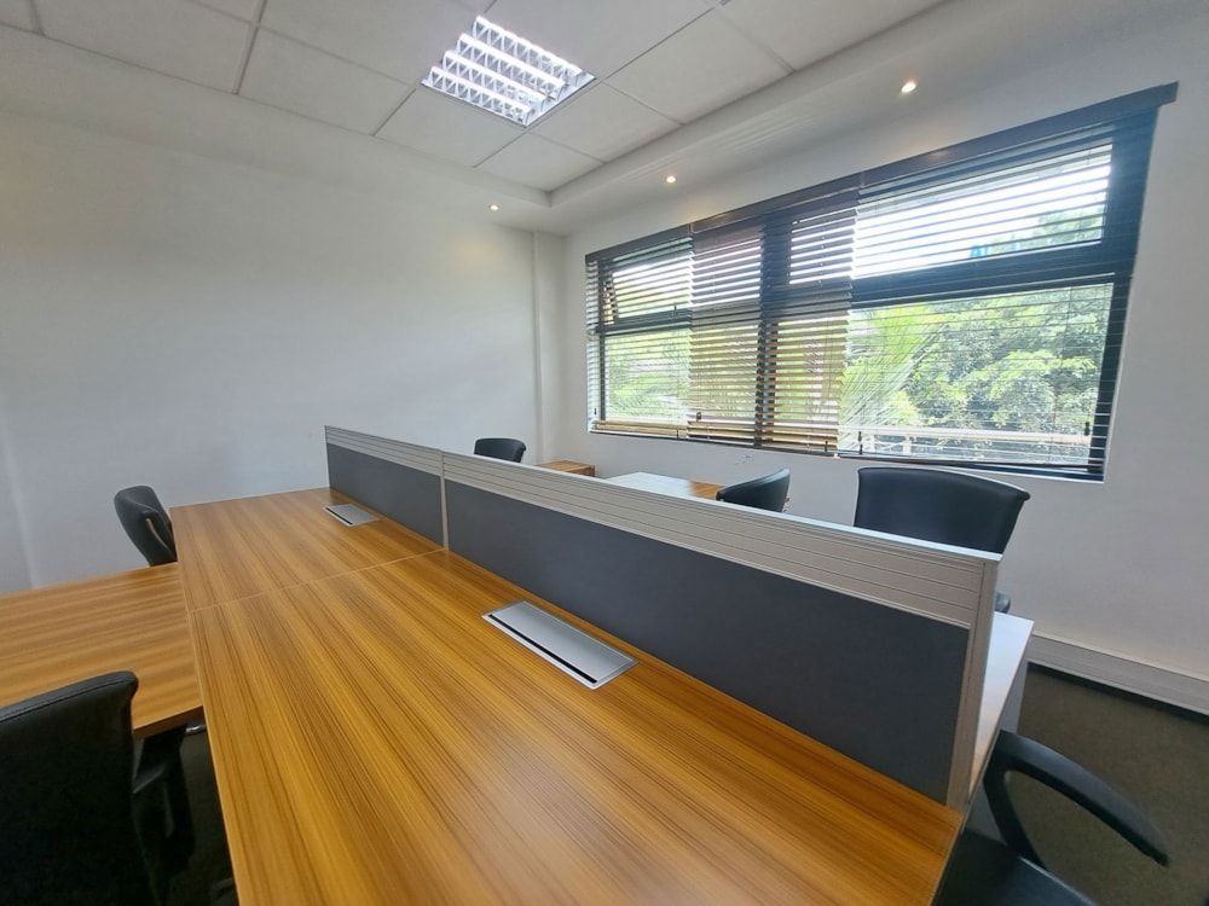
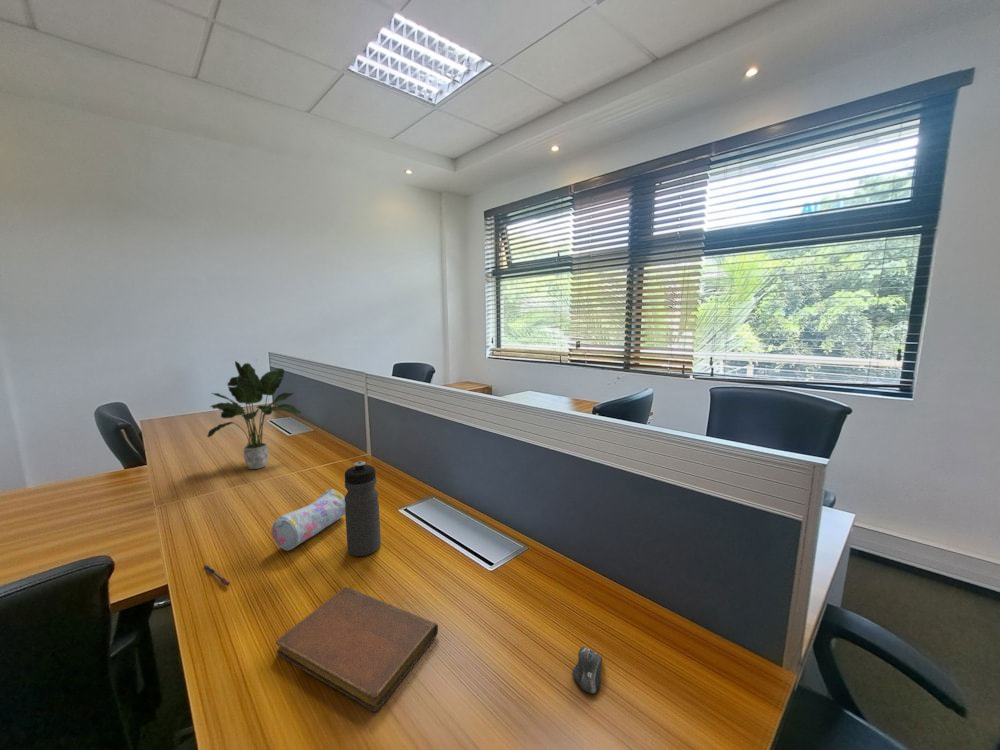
+ computer mouse (588, 665)
+ pen (216, 574)
+ water bottle (362, 505)
+ notebook (359, 637)
+ potted plant (256, 412)
+ pencil case (312, 517)
